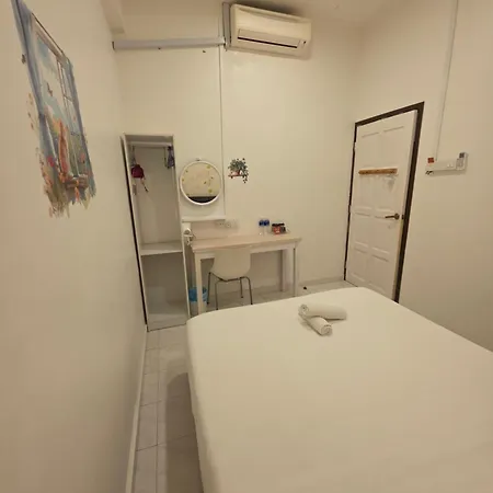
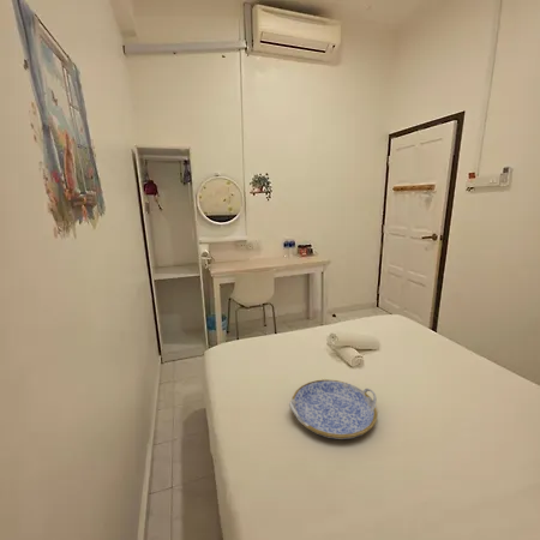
+ serving tray (332, 404)
